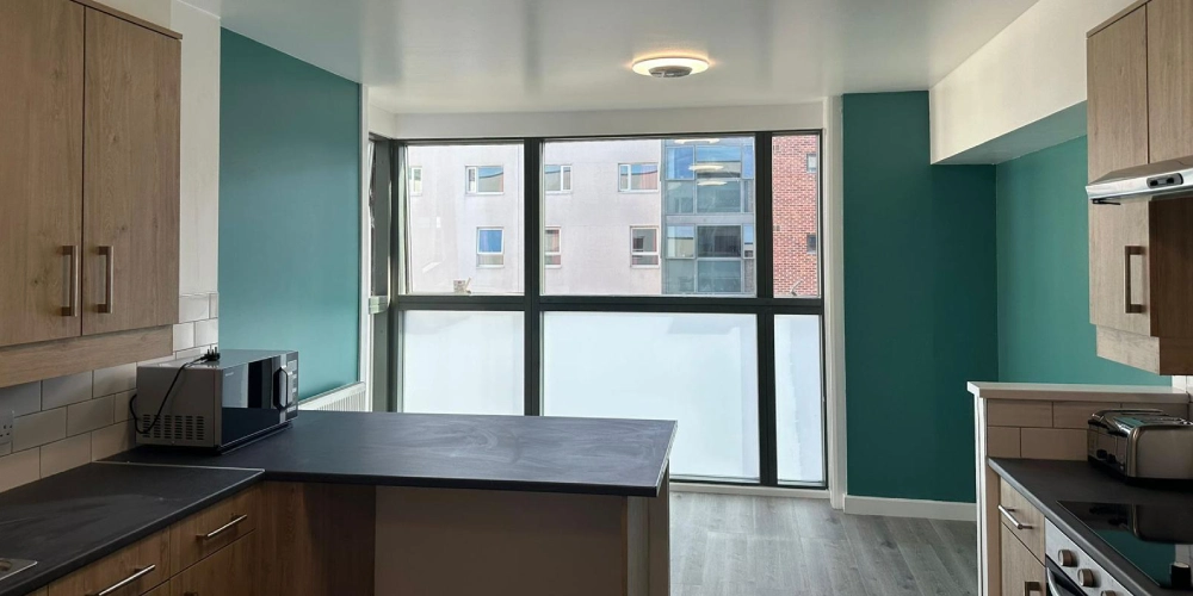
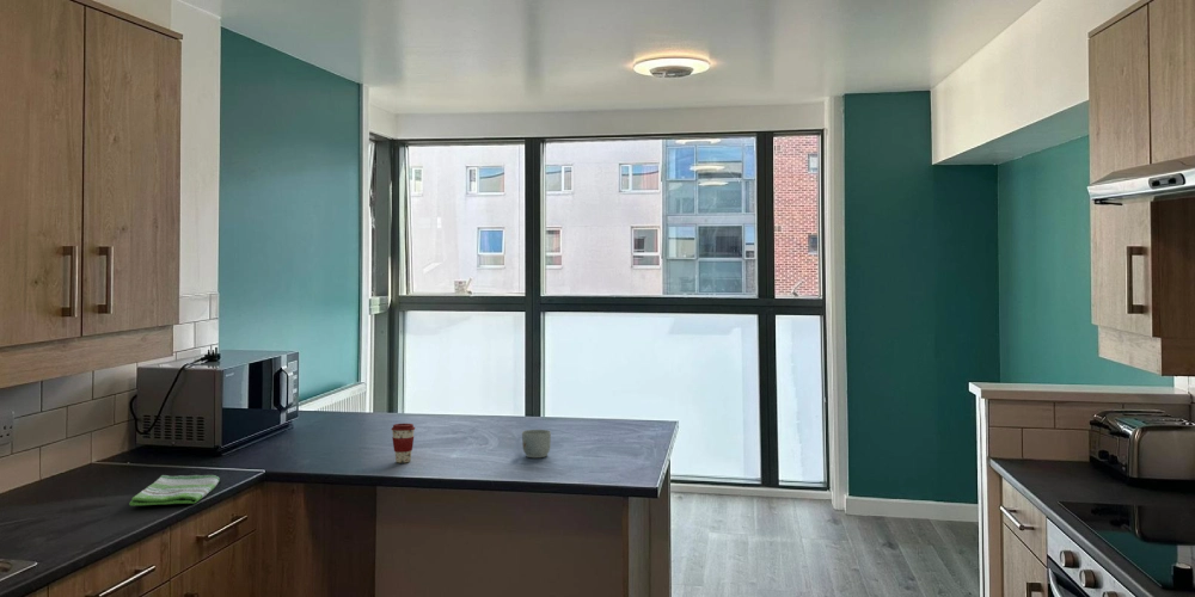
+ dish towel (177, 488)
+ coffee cup (403, 442)
+ mug (534, 443)
